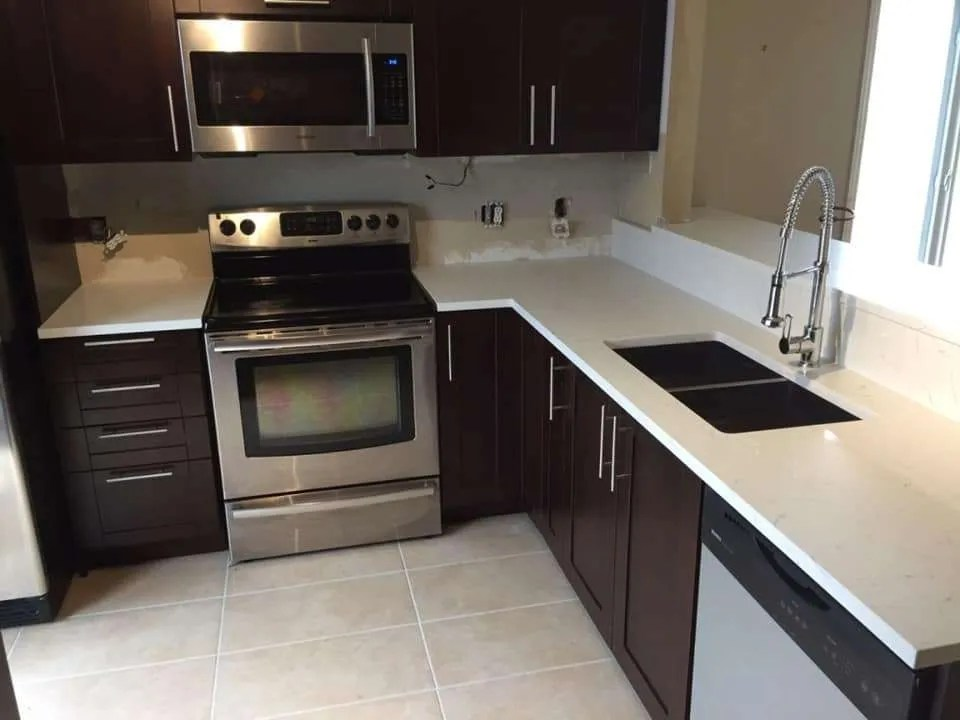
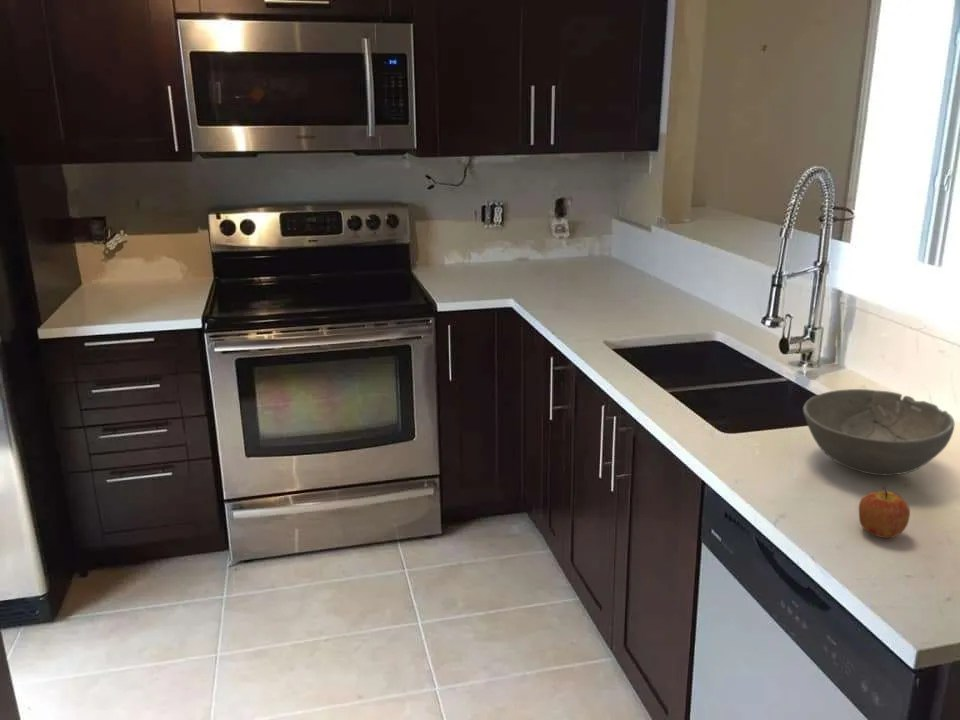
+ bowl (872, 438)
+ apple (883, 510)
